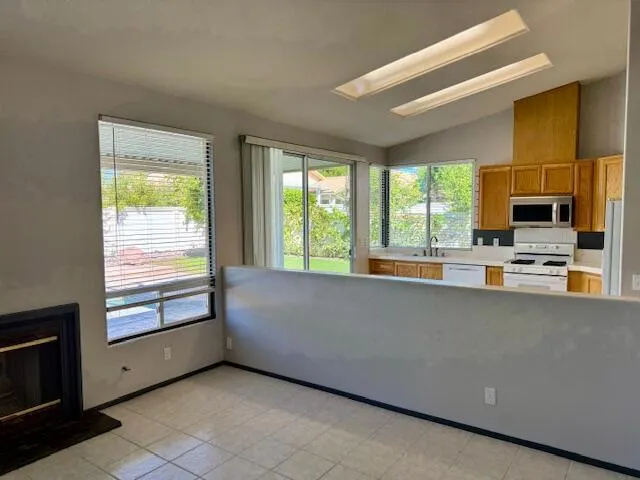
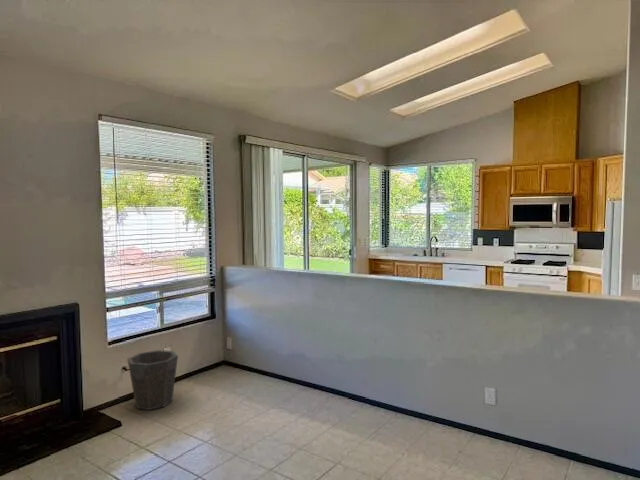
+ waste bin (153, 379)
